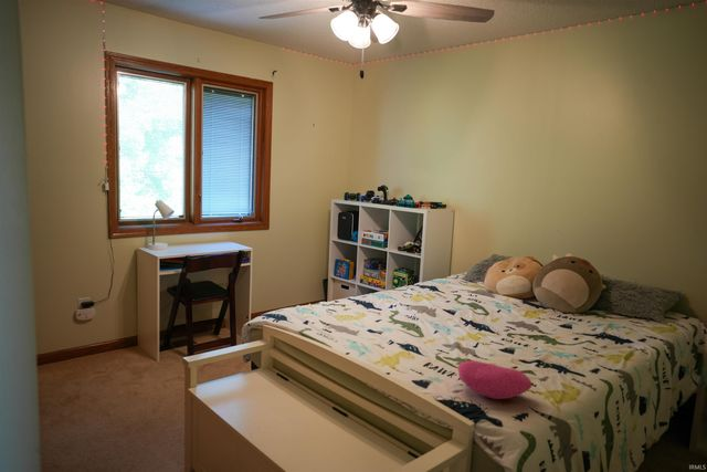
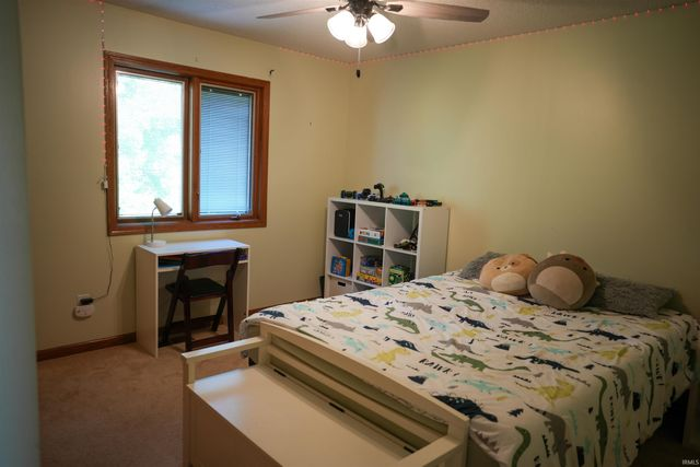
- cushion (490, 380)
